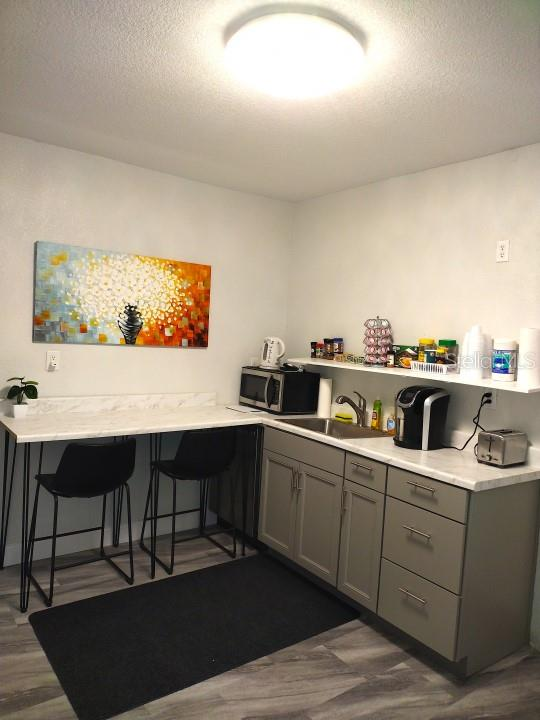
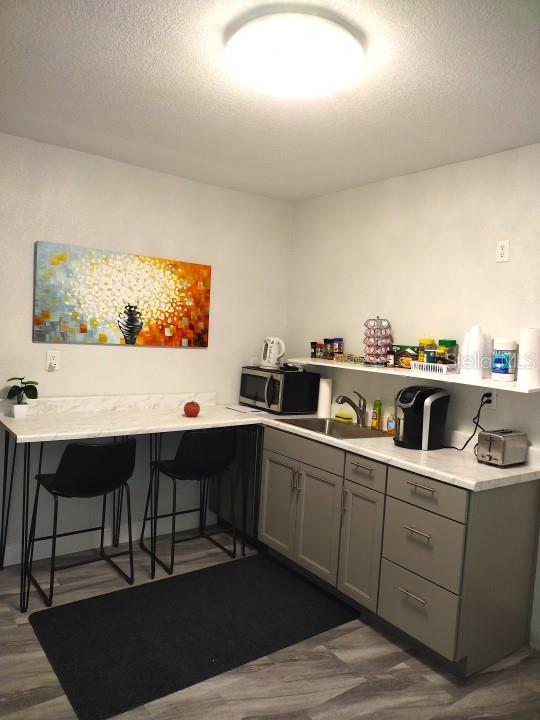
+ apple (192, 408)
